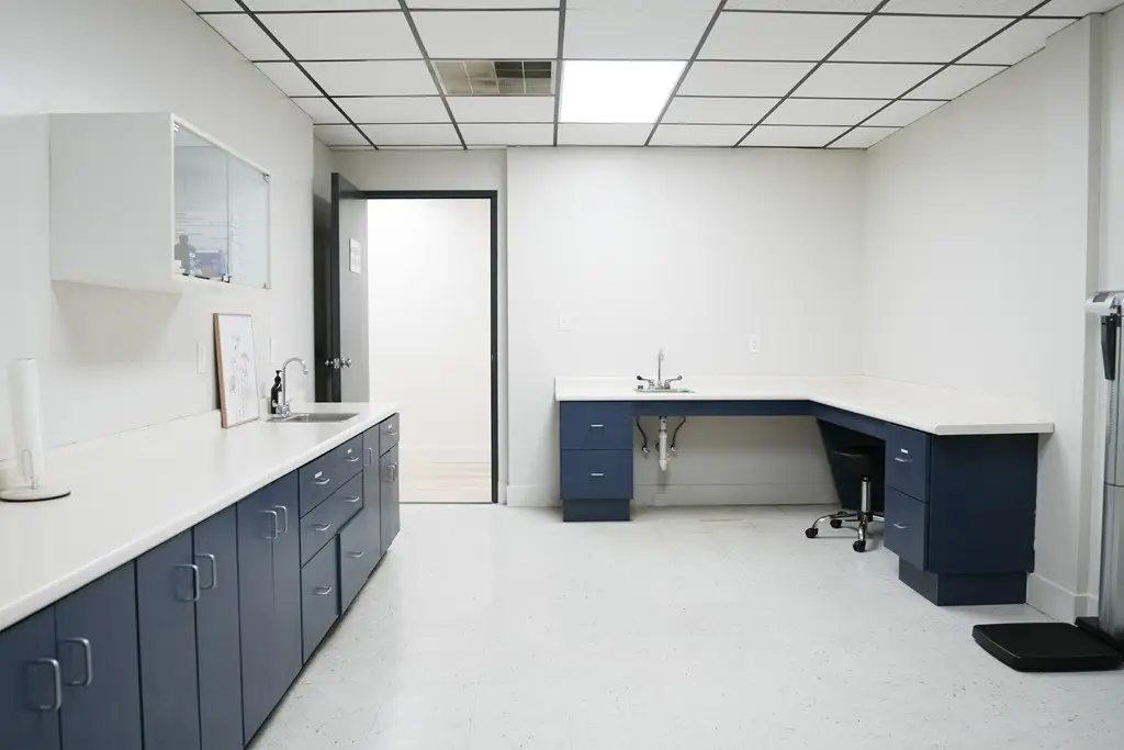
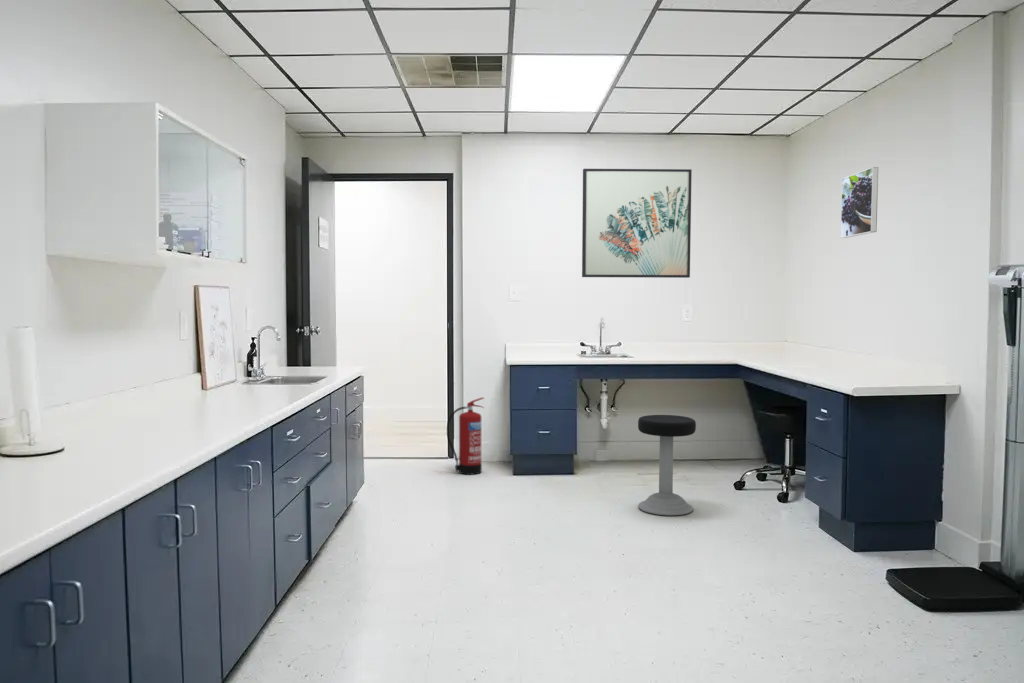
+ fire extinguisher (465, 435)
+ stool (666, 463)
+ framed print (858, 204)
+ wall art (636, 223)
